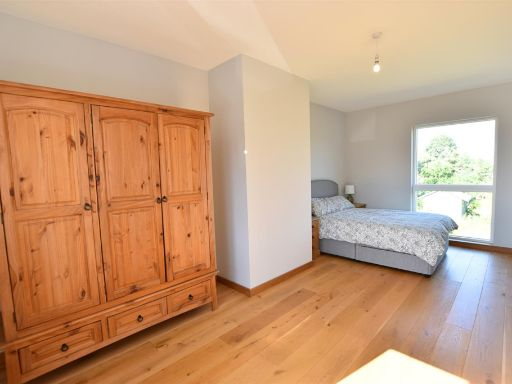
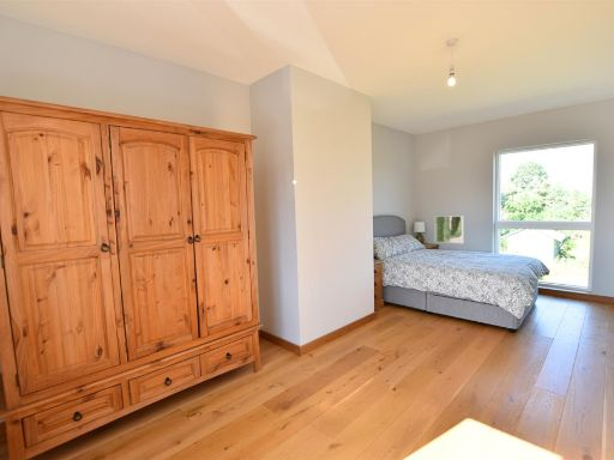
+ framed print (449, 229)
